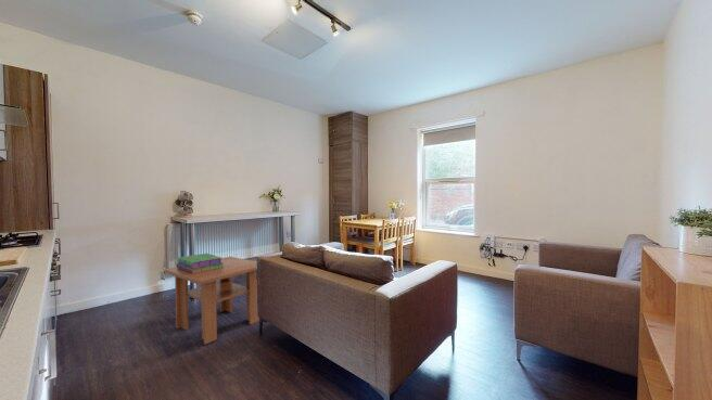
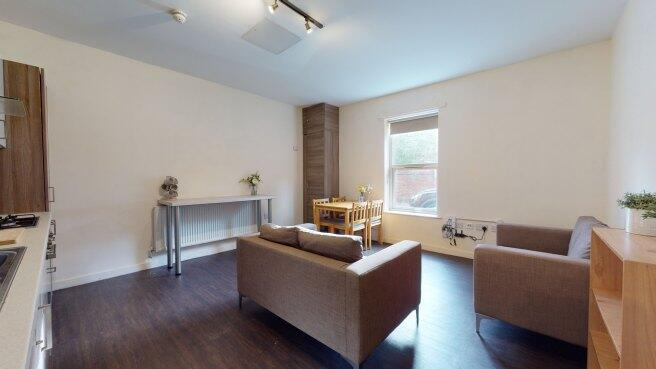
- coffee table (218, 295)
- stack of books (200, 262)
